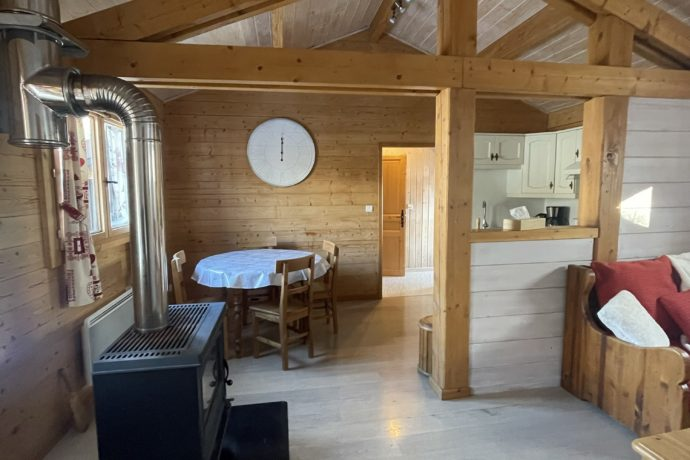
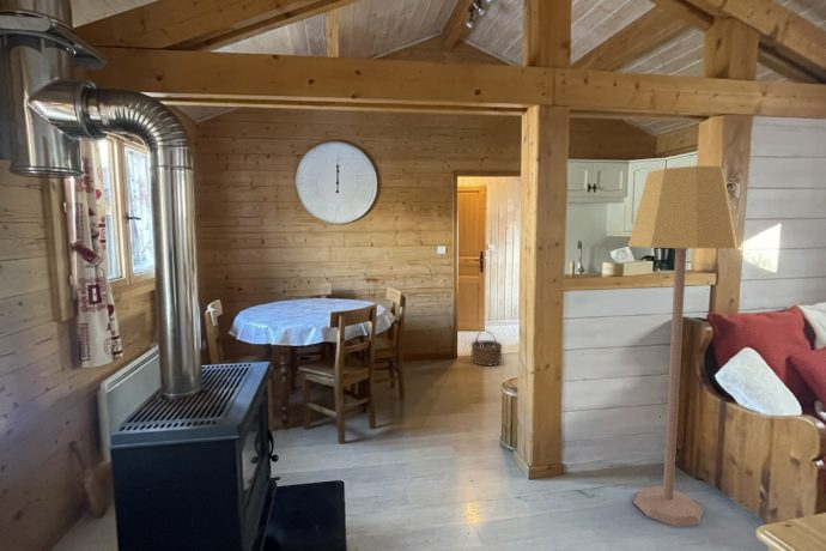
+ lamp (675, 345)
+ wicker basket (486, 346)
